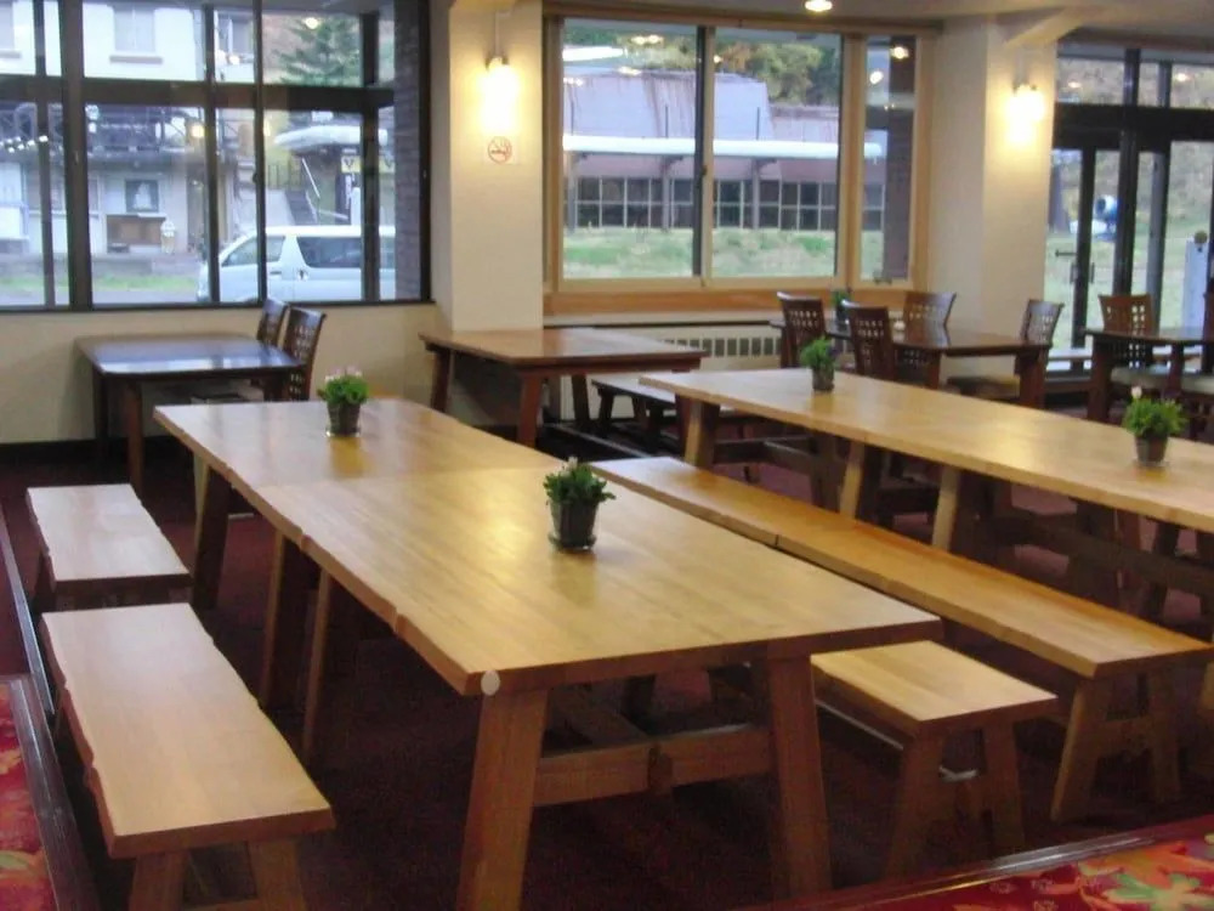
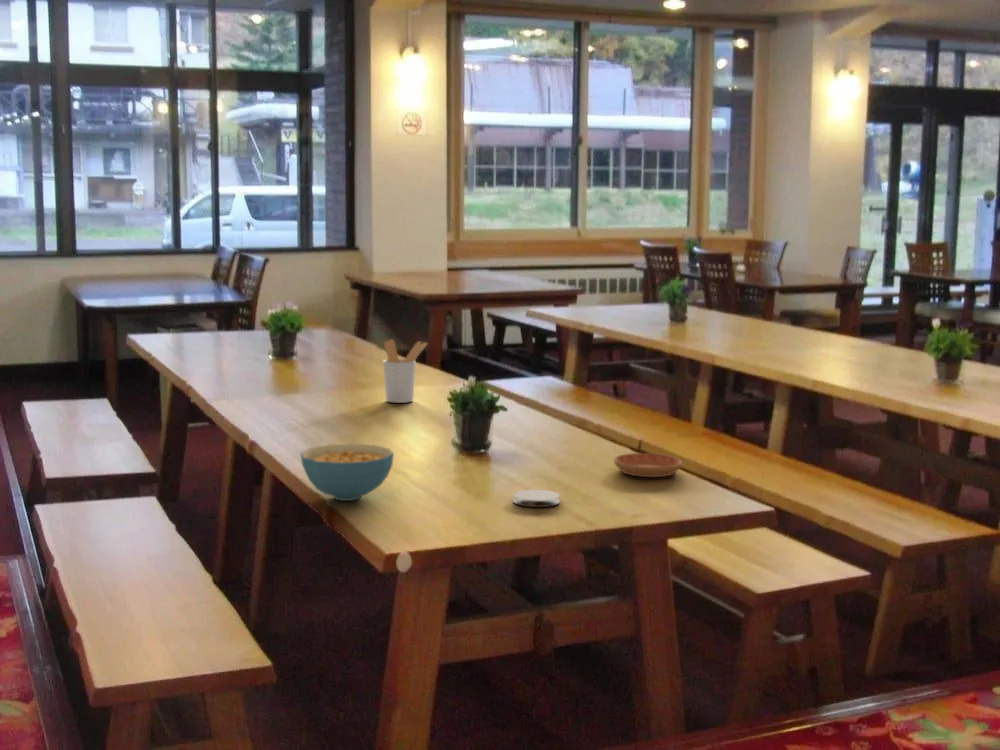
+ cereal bowl (347, 475)
+ utensil holder (406, 370)
+ coaster (536, 498)
+ saucer (647, 465)
